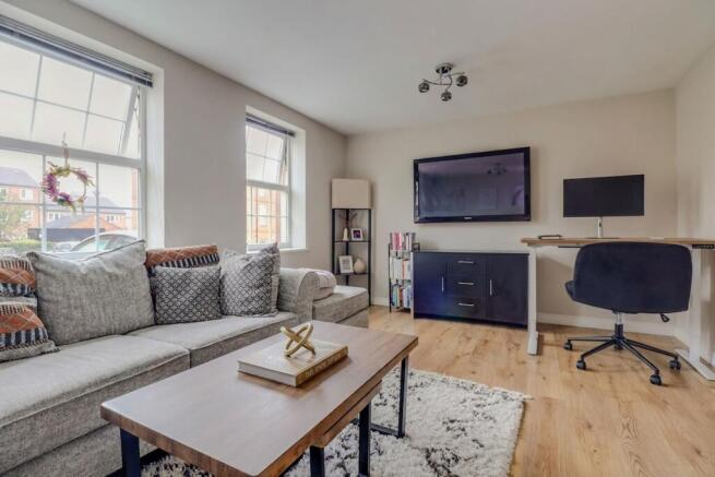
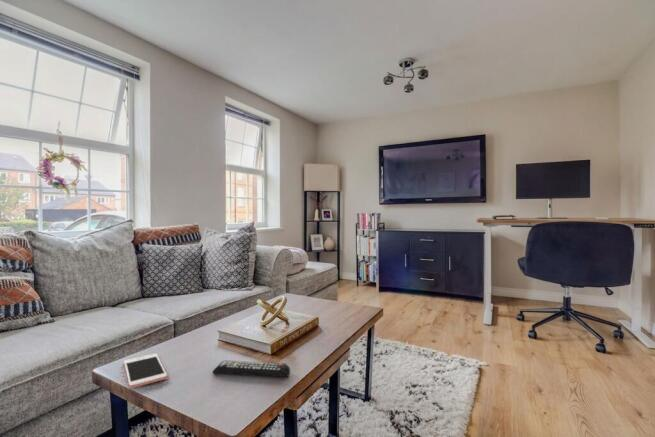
+ remote control (251, 369)
+ cell phone (144, 369)
